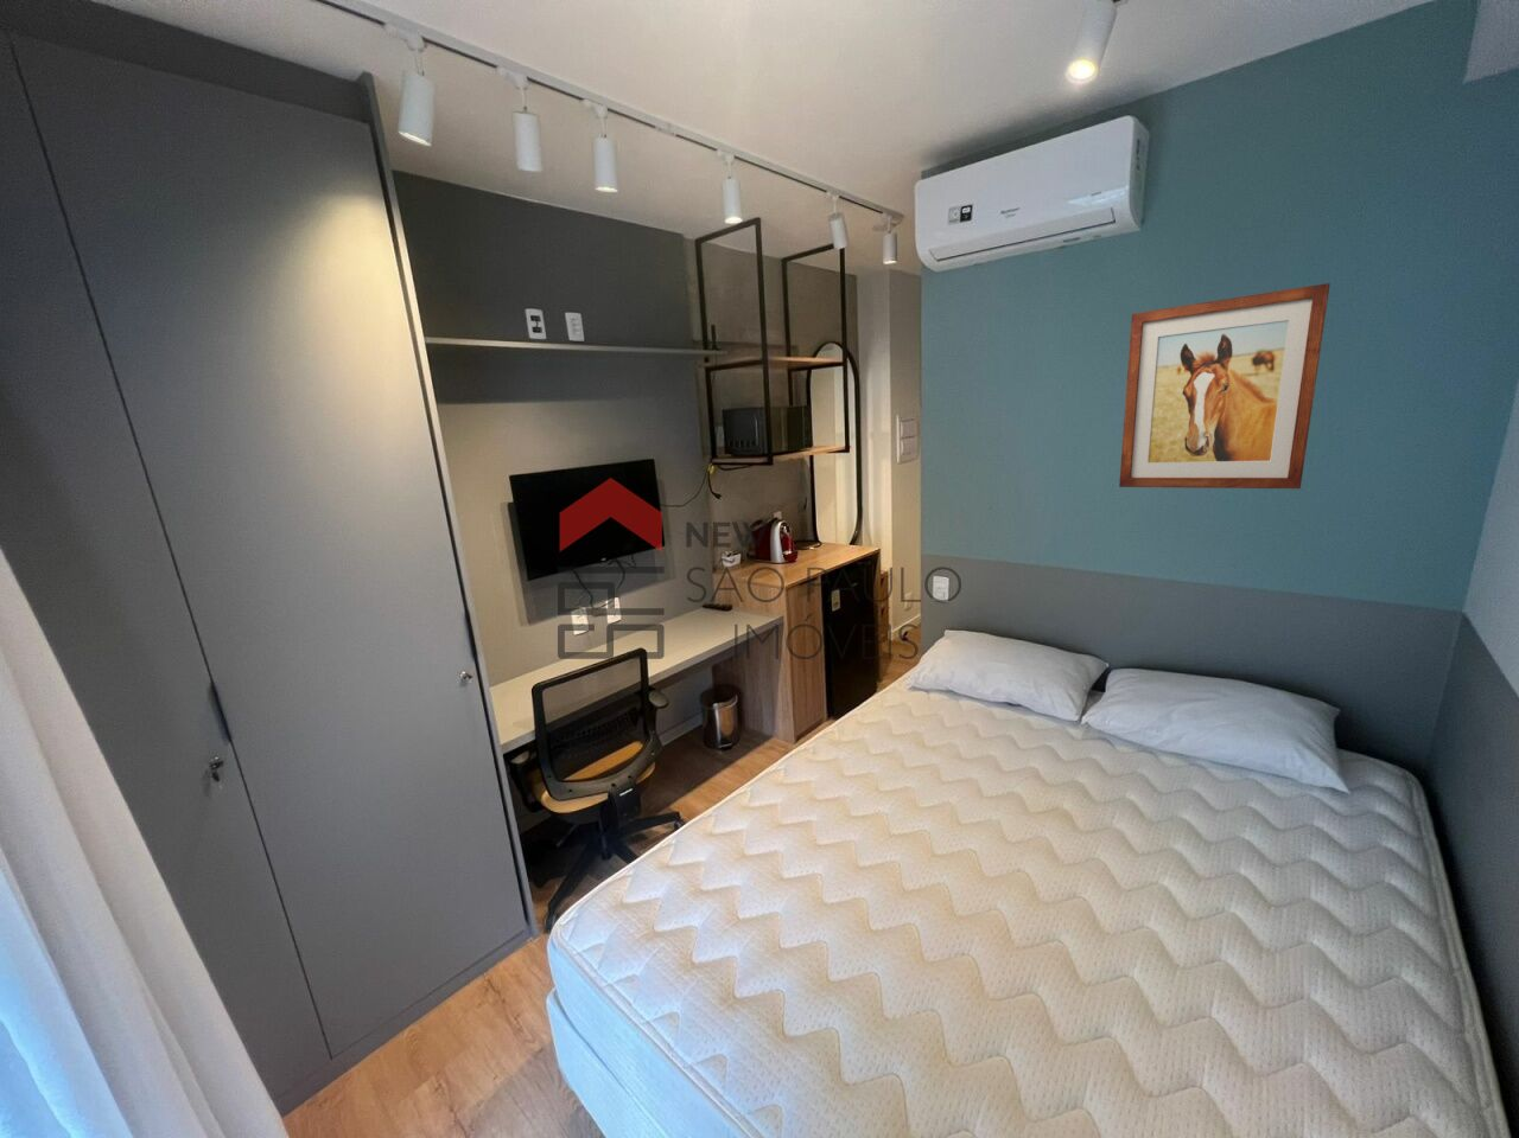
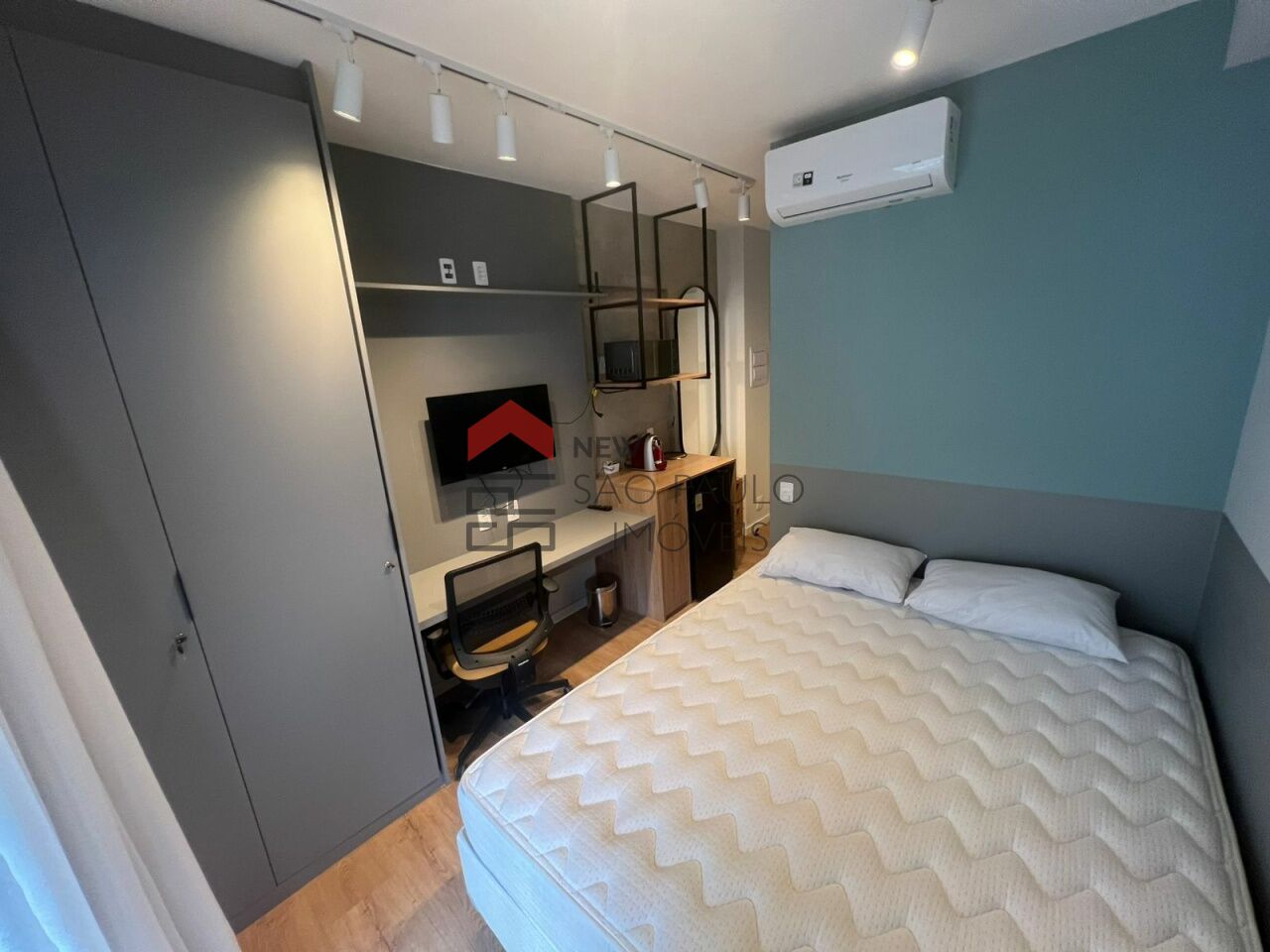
- wall art (1212, 396)
